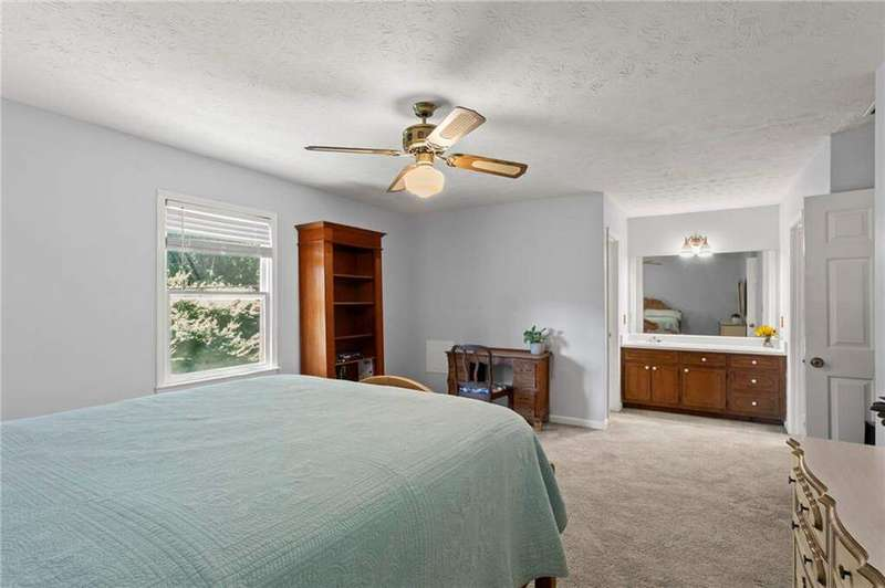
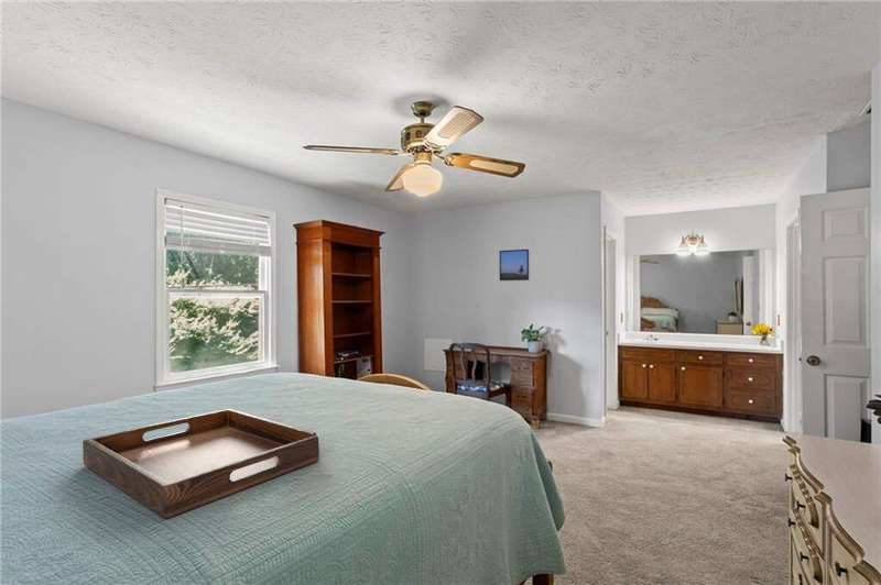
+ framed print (513, 265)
+ serving tray (205, 449)
